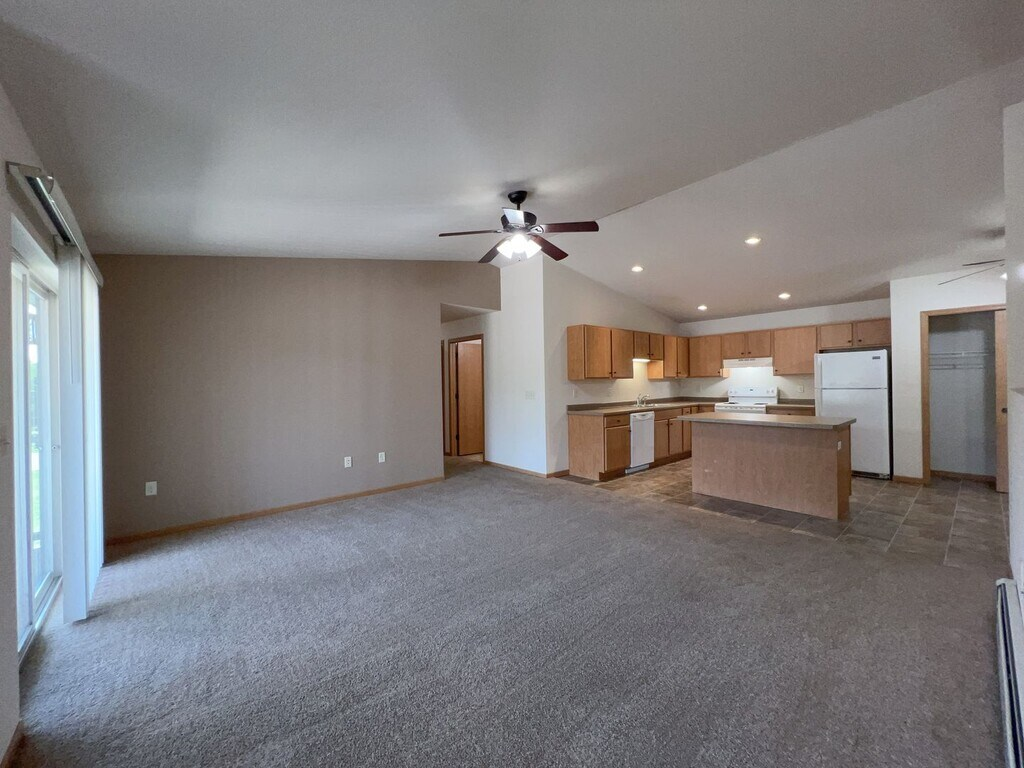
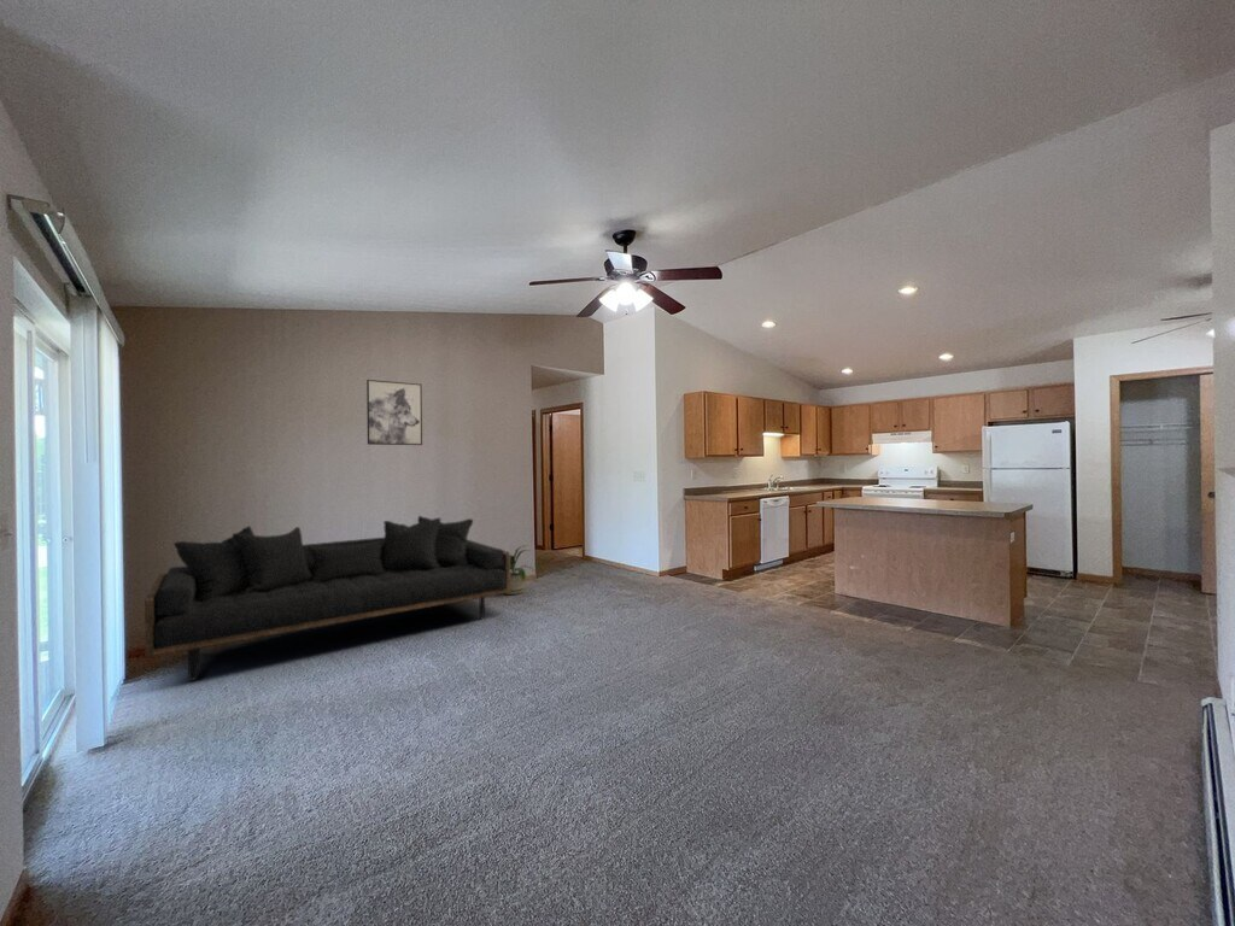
+ house plant (511, 567)
+ sofa (350, 578)
+ wall art (394, 412)
